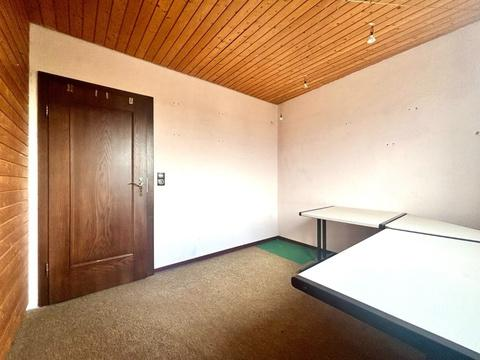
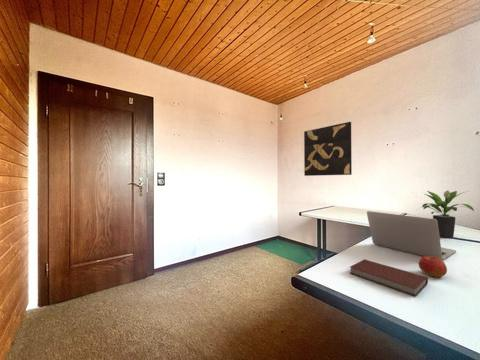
+ laptop (409, 230)
+ apple (432, 265)
+ potted plant (443, 213)
+ wall art (325, 151)
+ book (386, 274)
